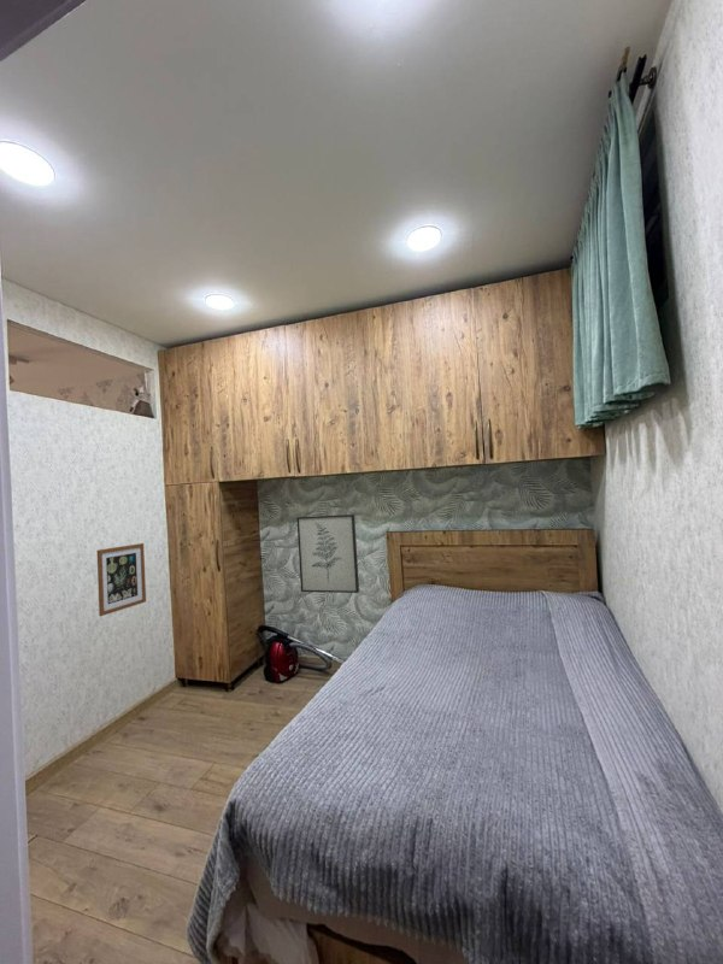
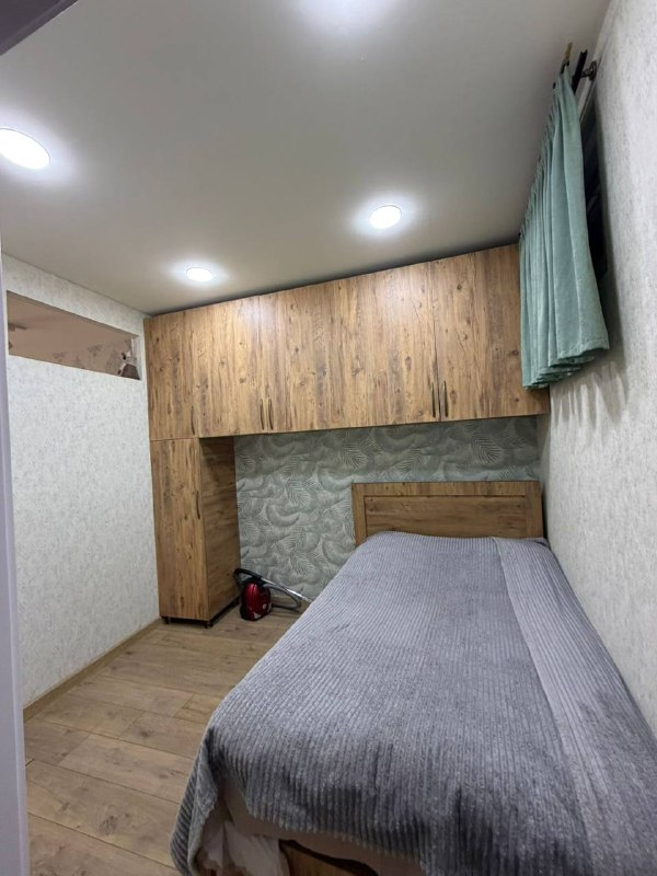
- wall art (327, 553)
- wall art (122, 577)
